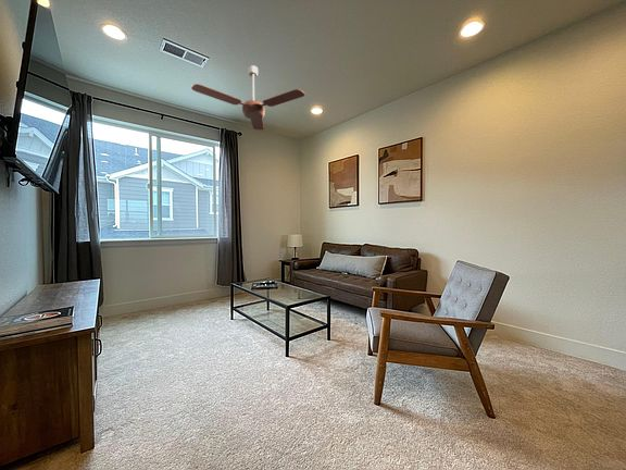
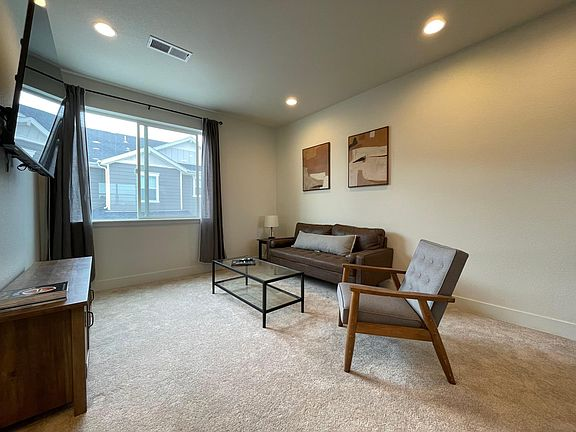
- ceiling fan (252, 96)
